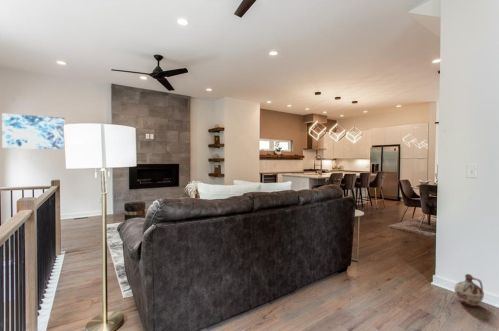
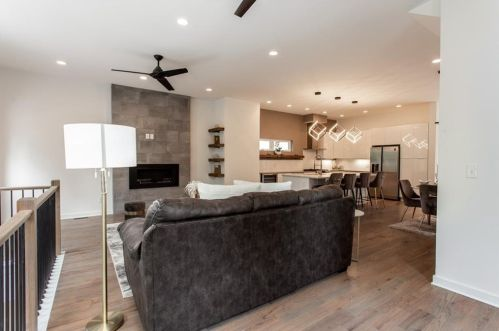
- ceramic jug (468, 289)
- wall art (35, 132)
